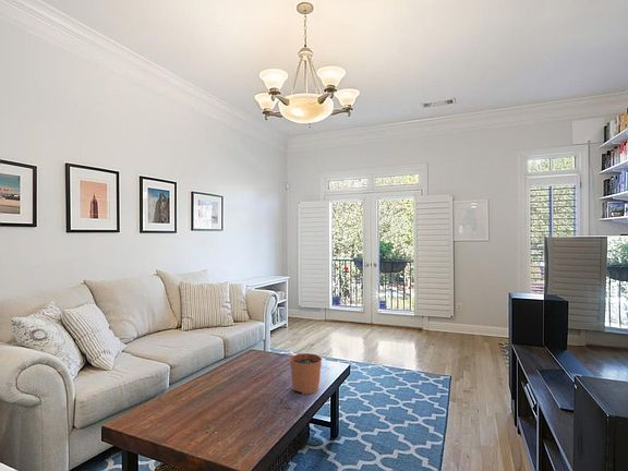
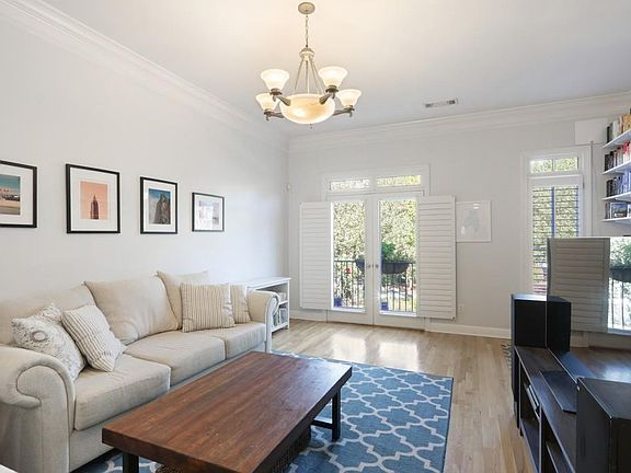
- plant pot (305, 365)
